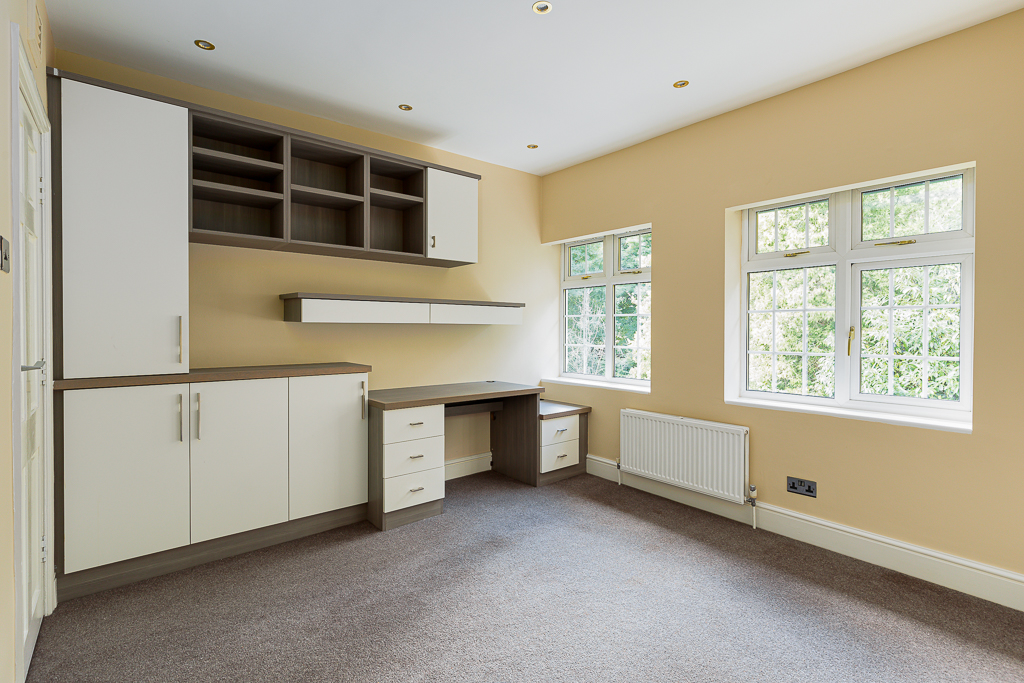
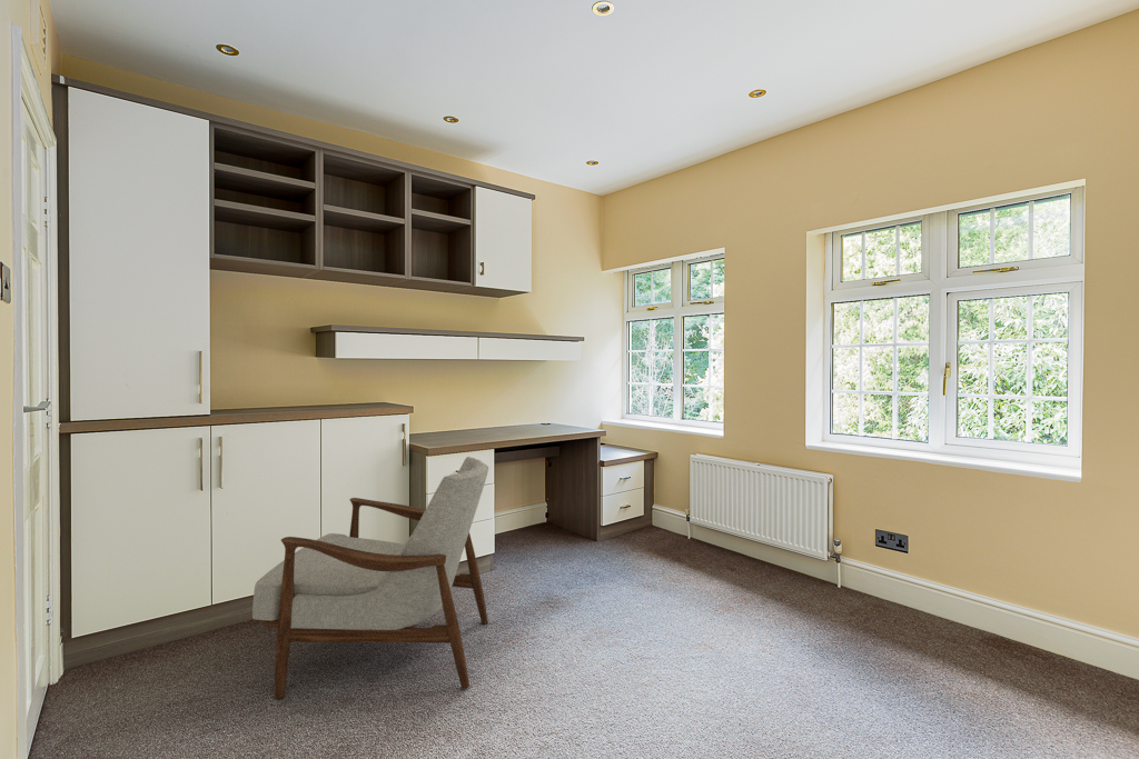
+ armchair (388, 558)
